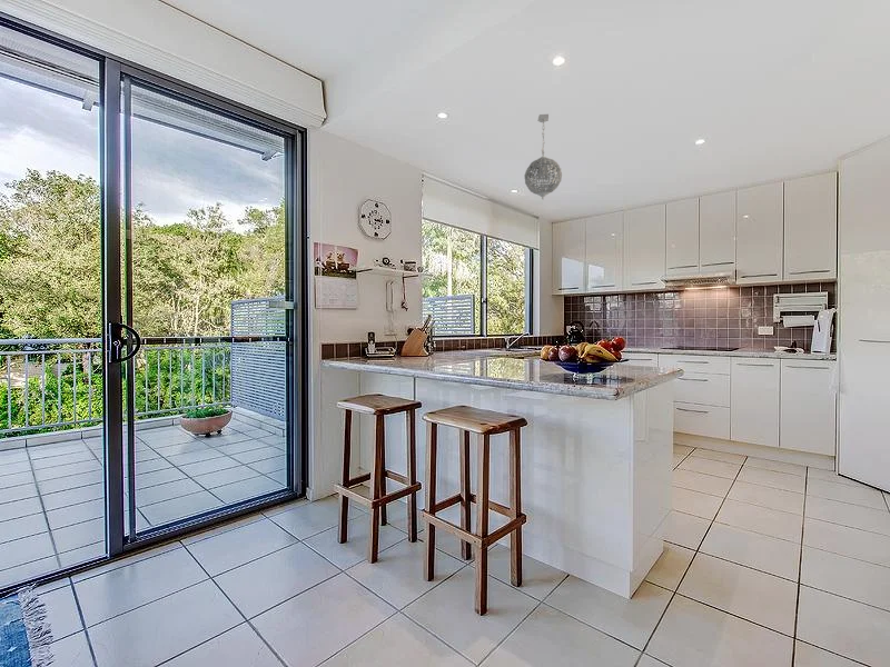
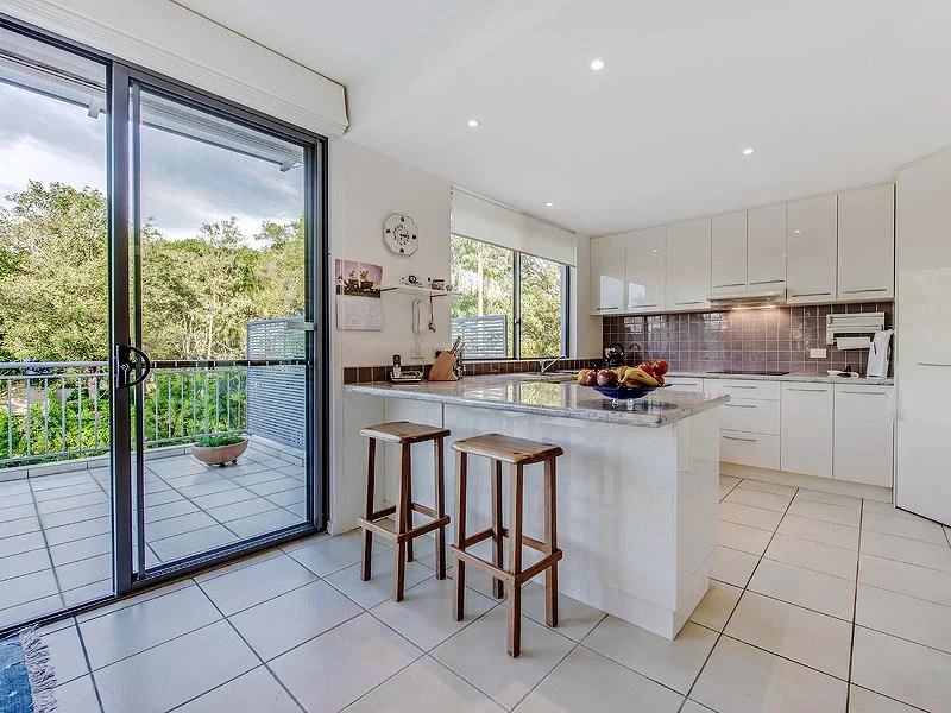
- pendant light (543, 158)
